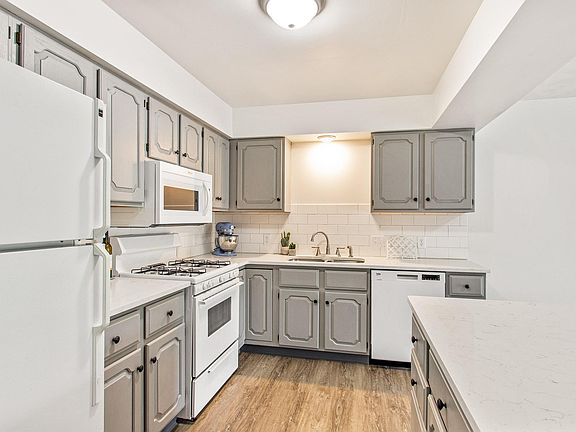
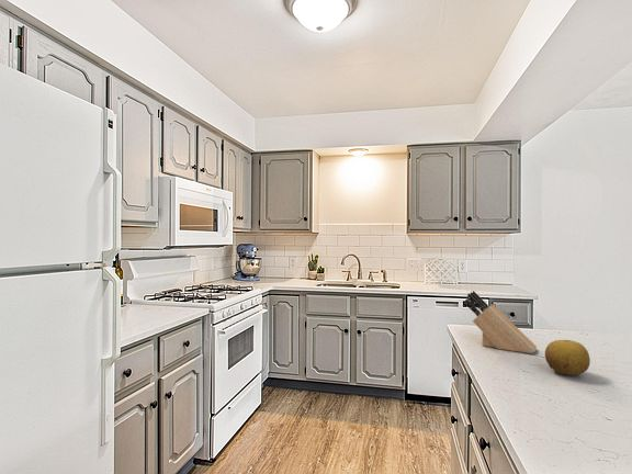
+ fruit (566, 357)
+ knife block (498, 319)
